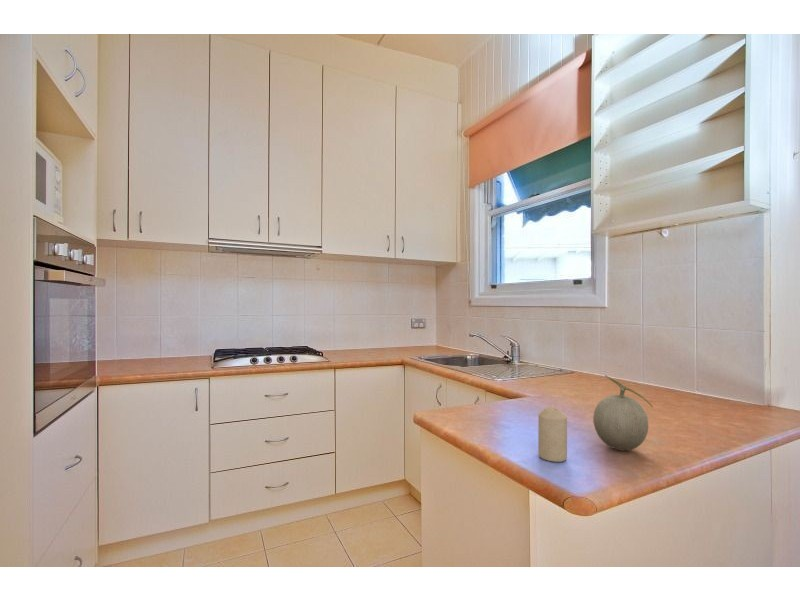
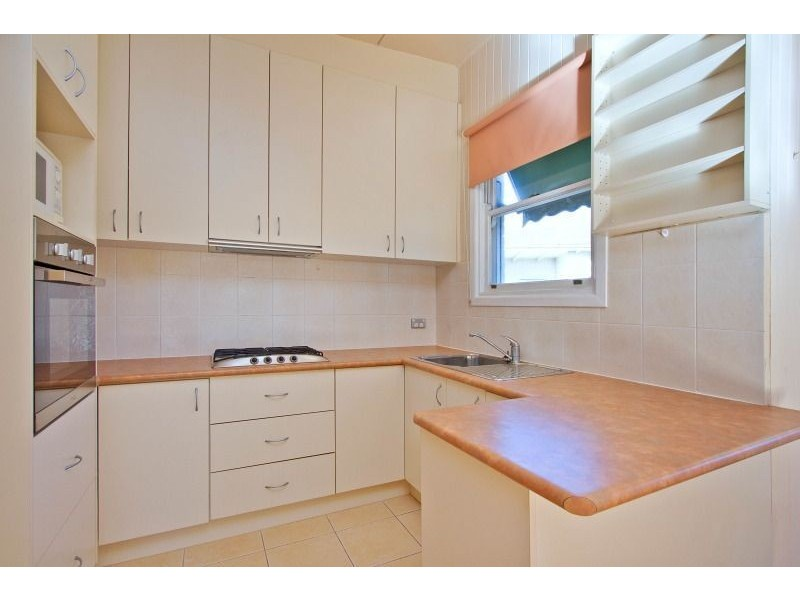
- fruit (622, 414)
- candle (552, 432)
